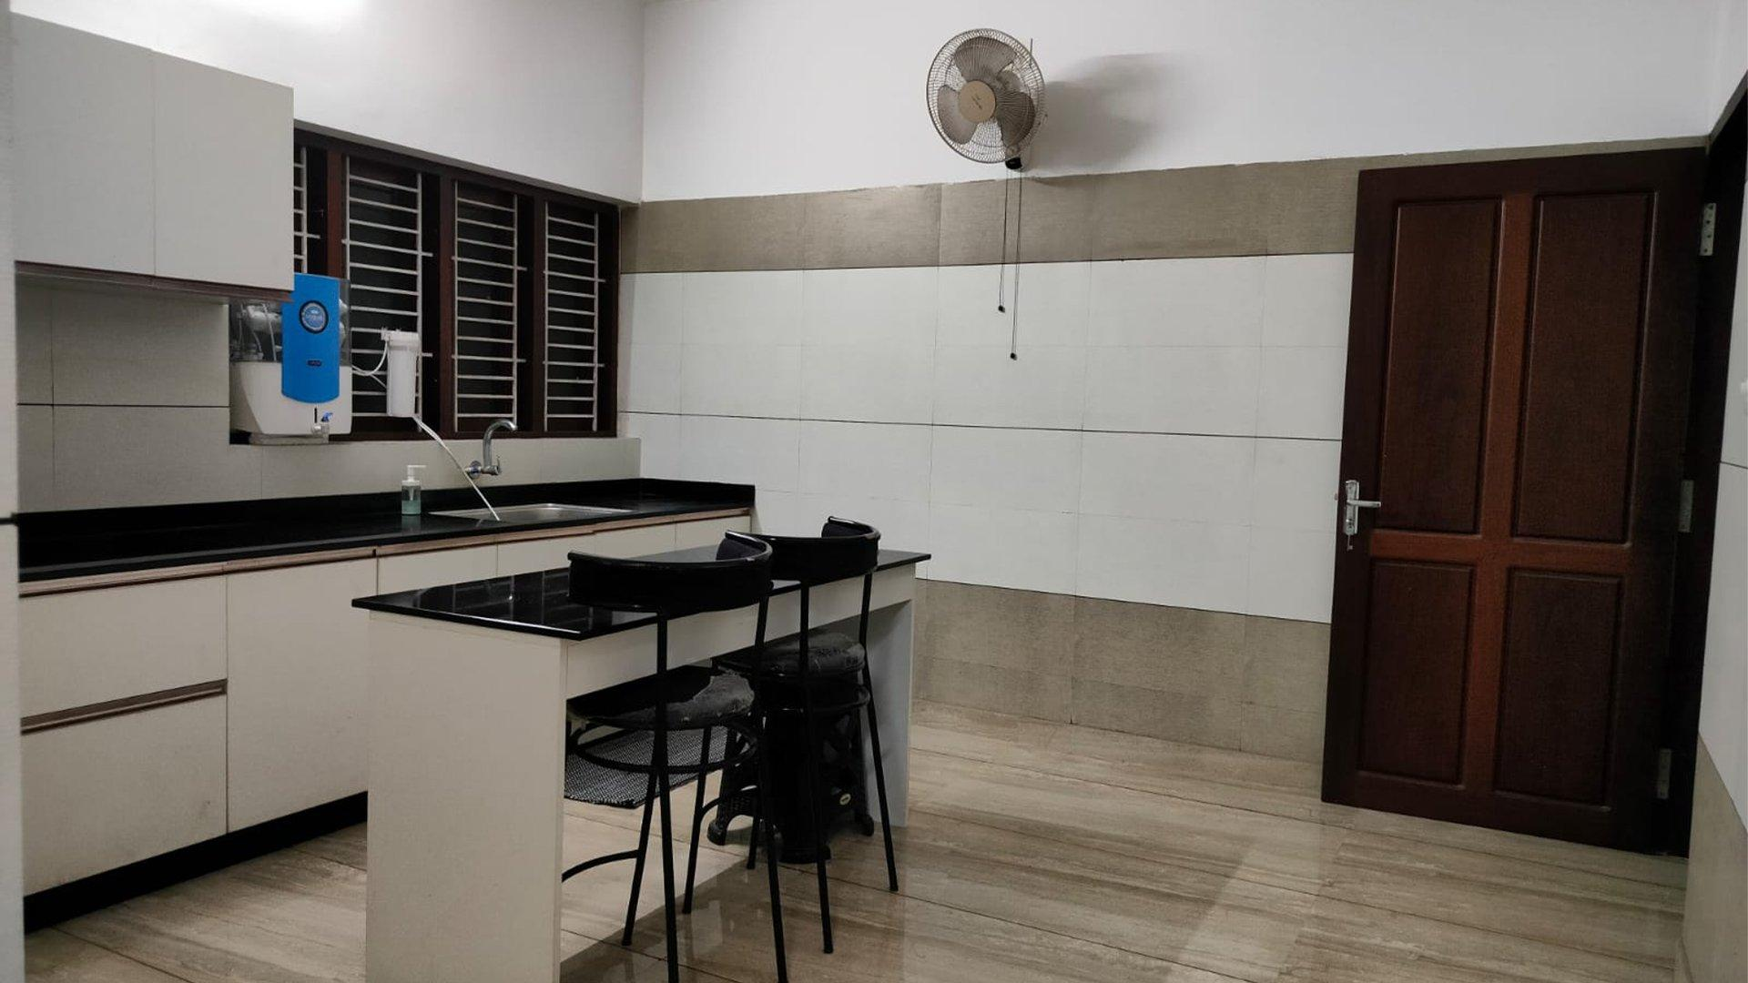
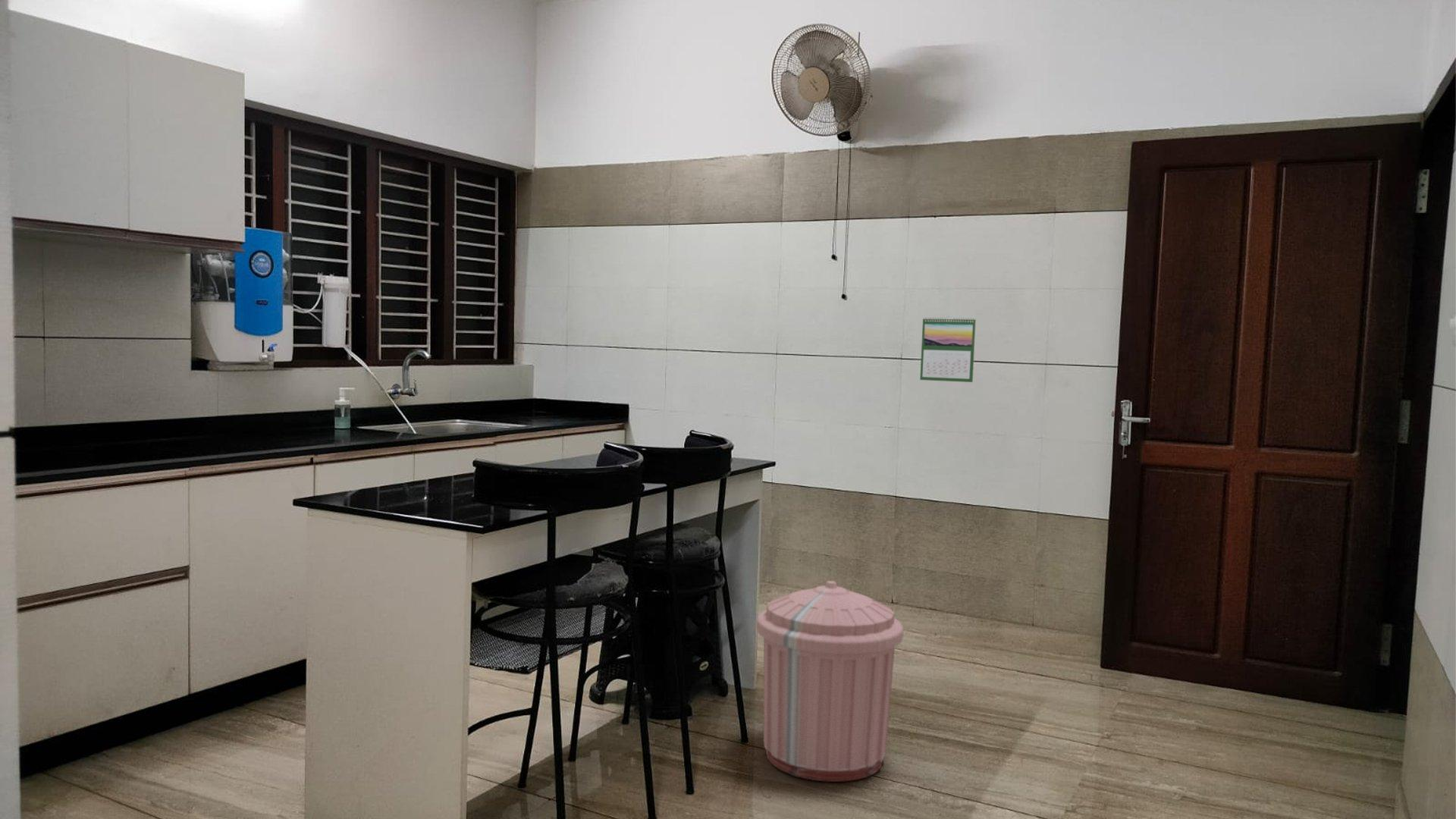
+ calendar (947, 348)
+ trash can (827, 670)
